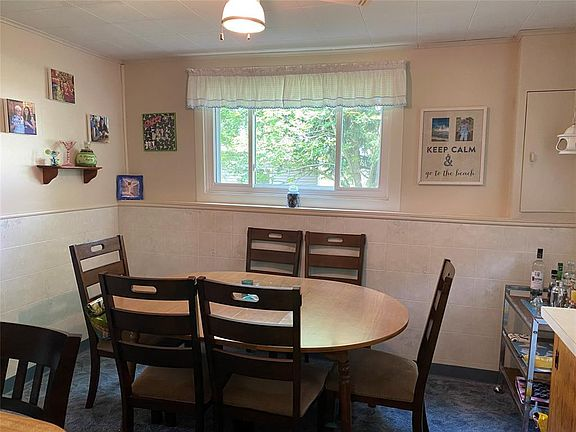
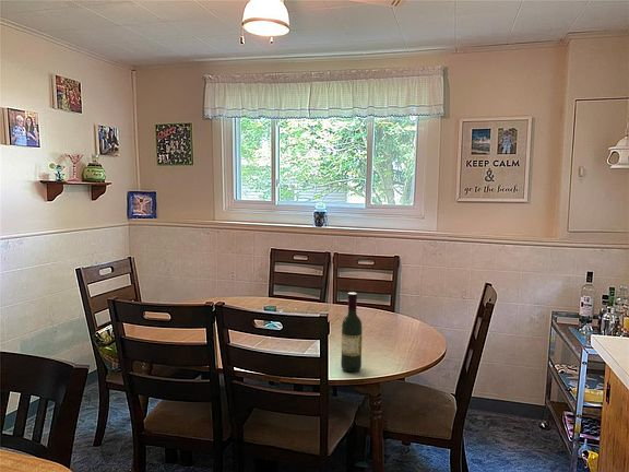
+ wine bottle (352, 331)
